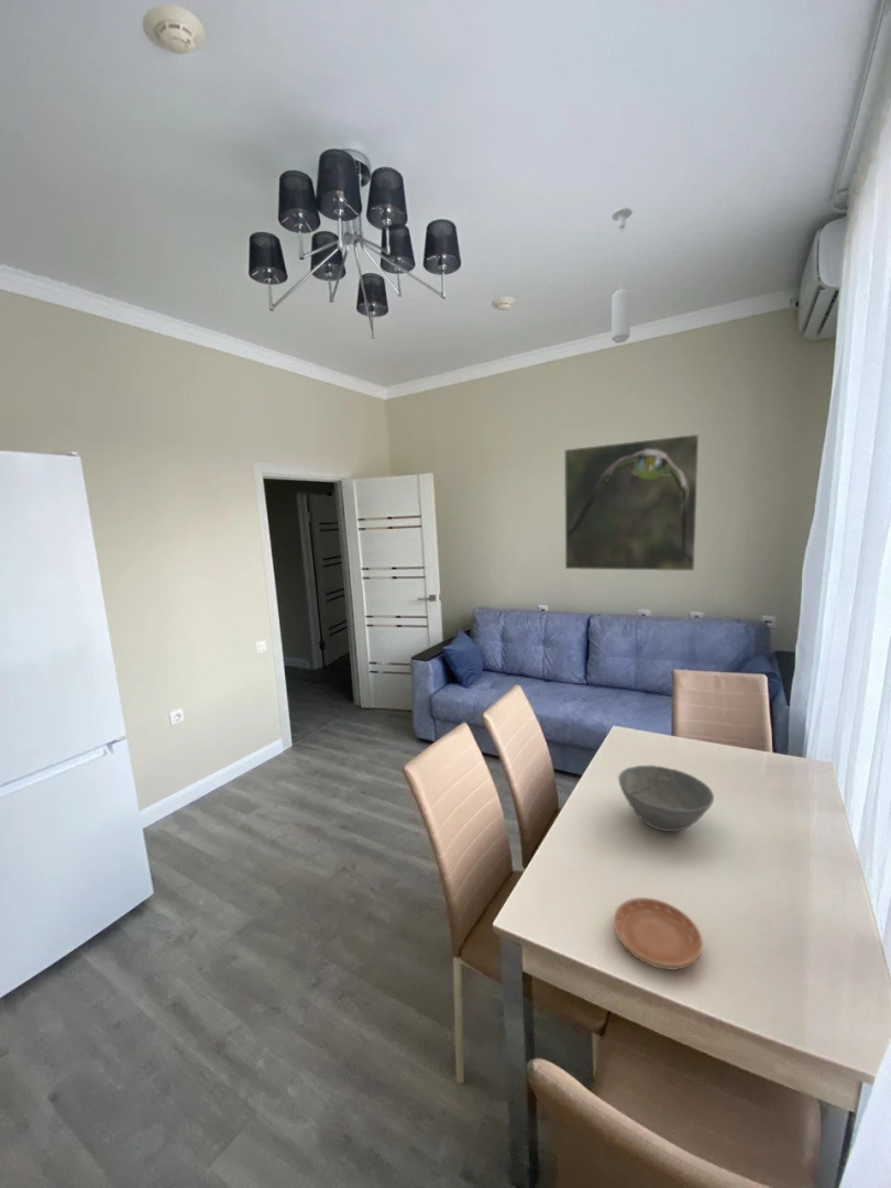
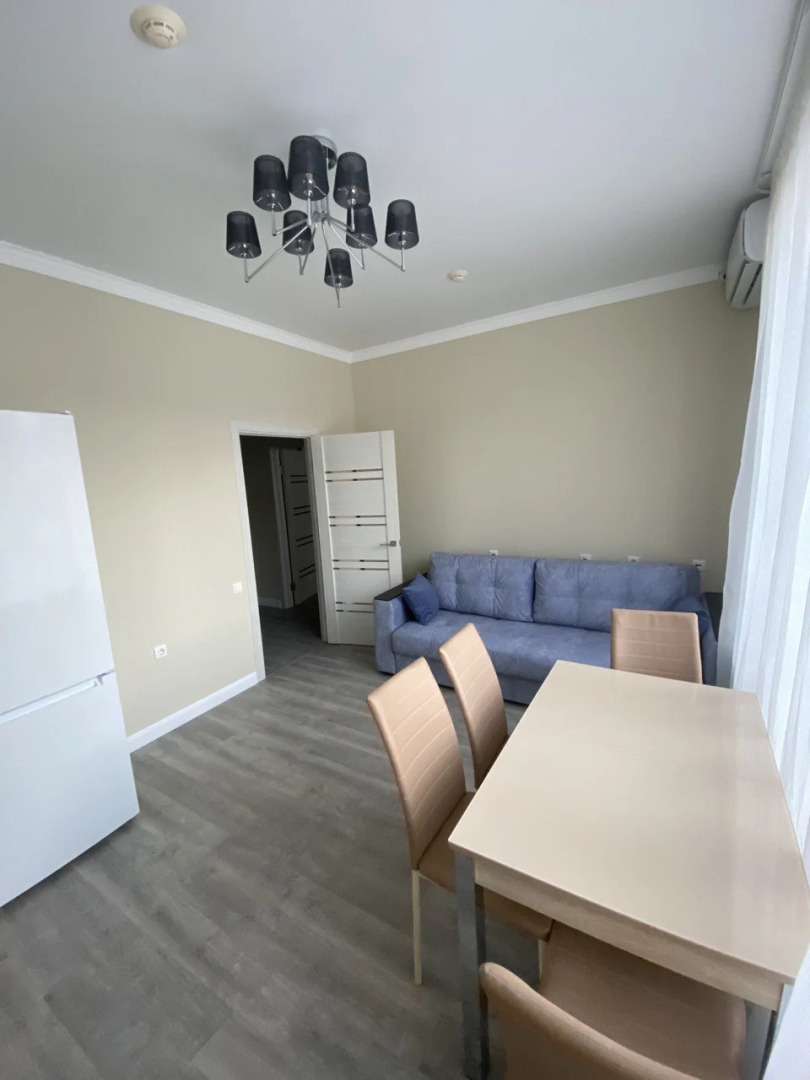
- saucer (656, 934)
- bowl (663, 803)
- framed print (626, 507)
- pendant light (620, 286)
